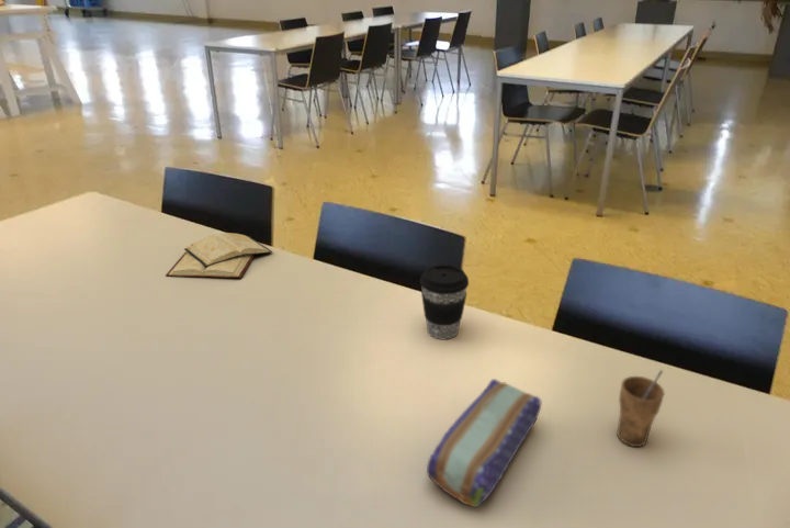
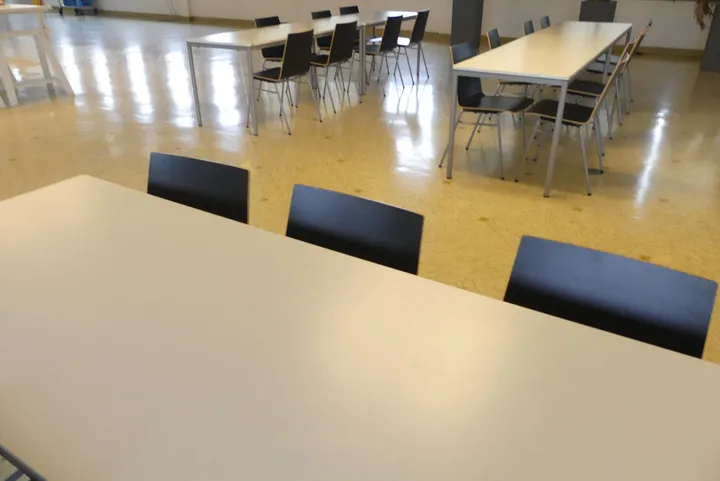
- pencil case (485, 437)
- cup (637, 406)
- coffee cup (443, 303)
- diary (222, 250)
